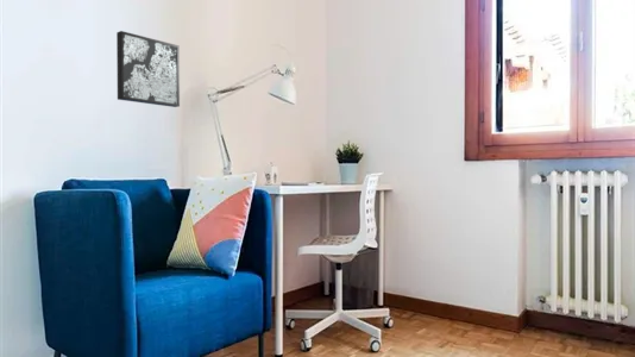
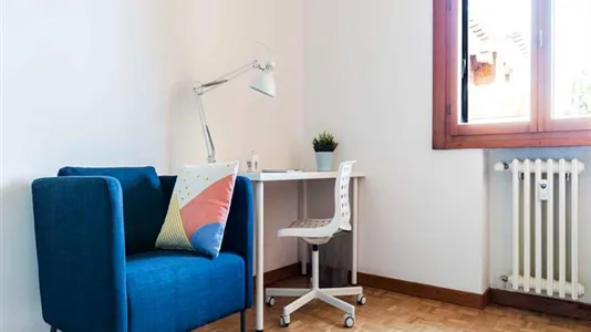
- wall art (150, 70)
